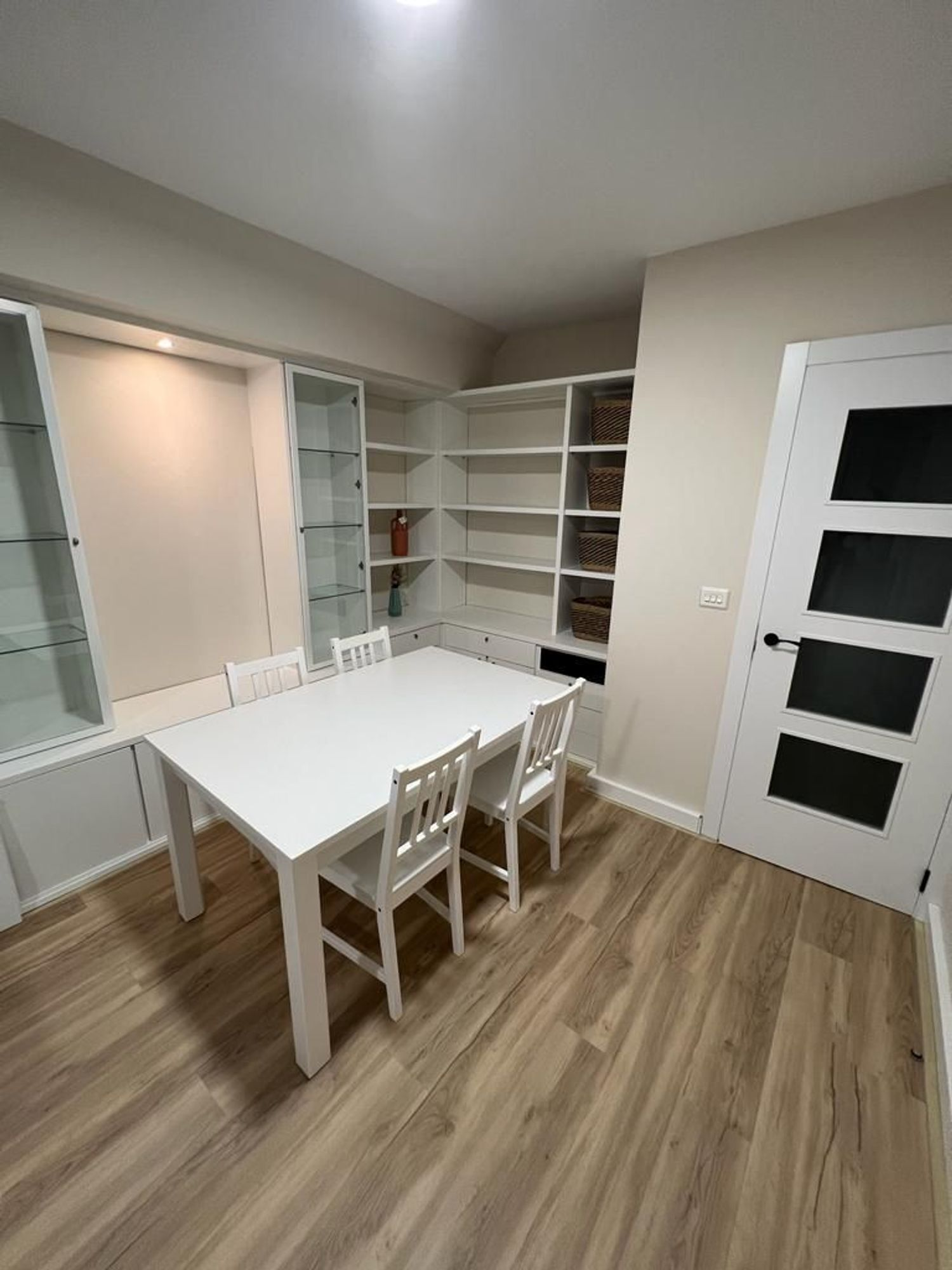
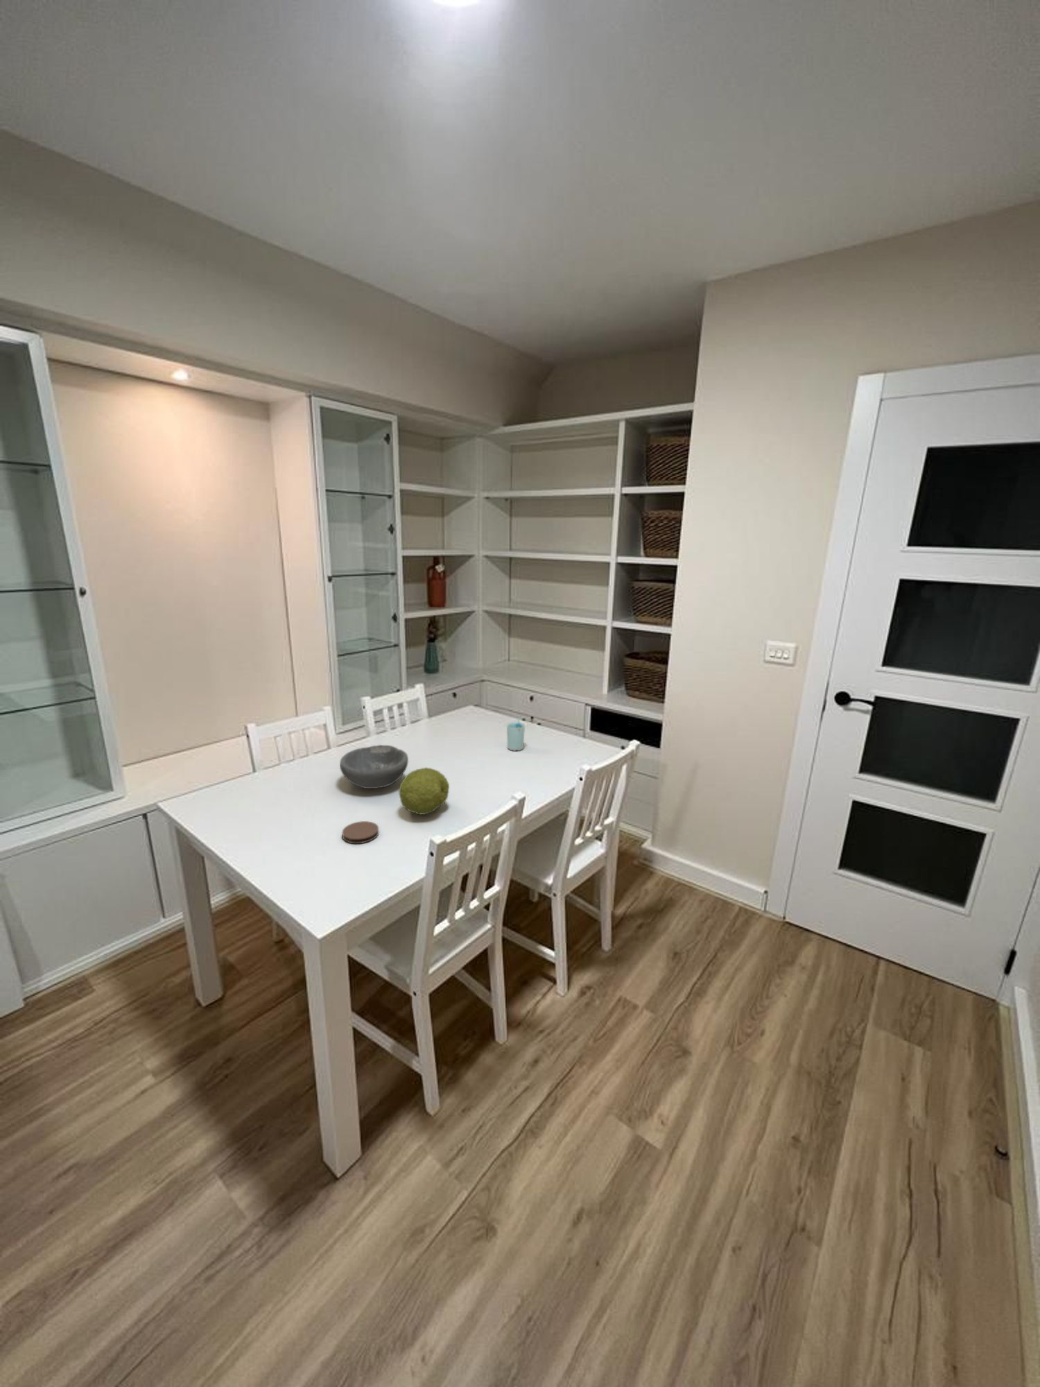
+ coaster (361, 831)
+ cup (516, 734)
+ fruit (424, 790)
+ bowl (375, 769)
